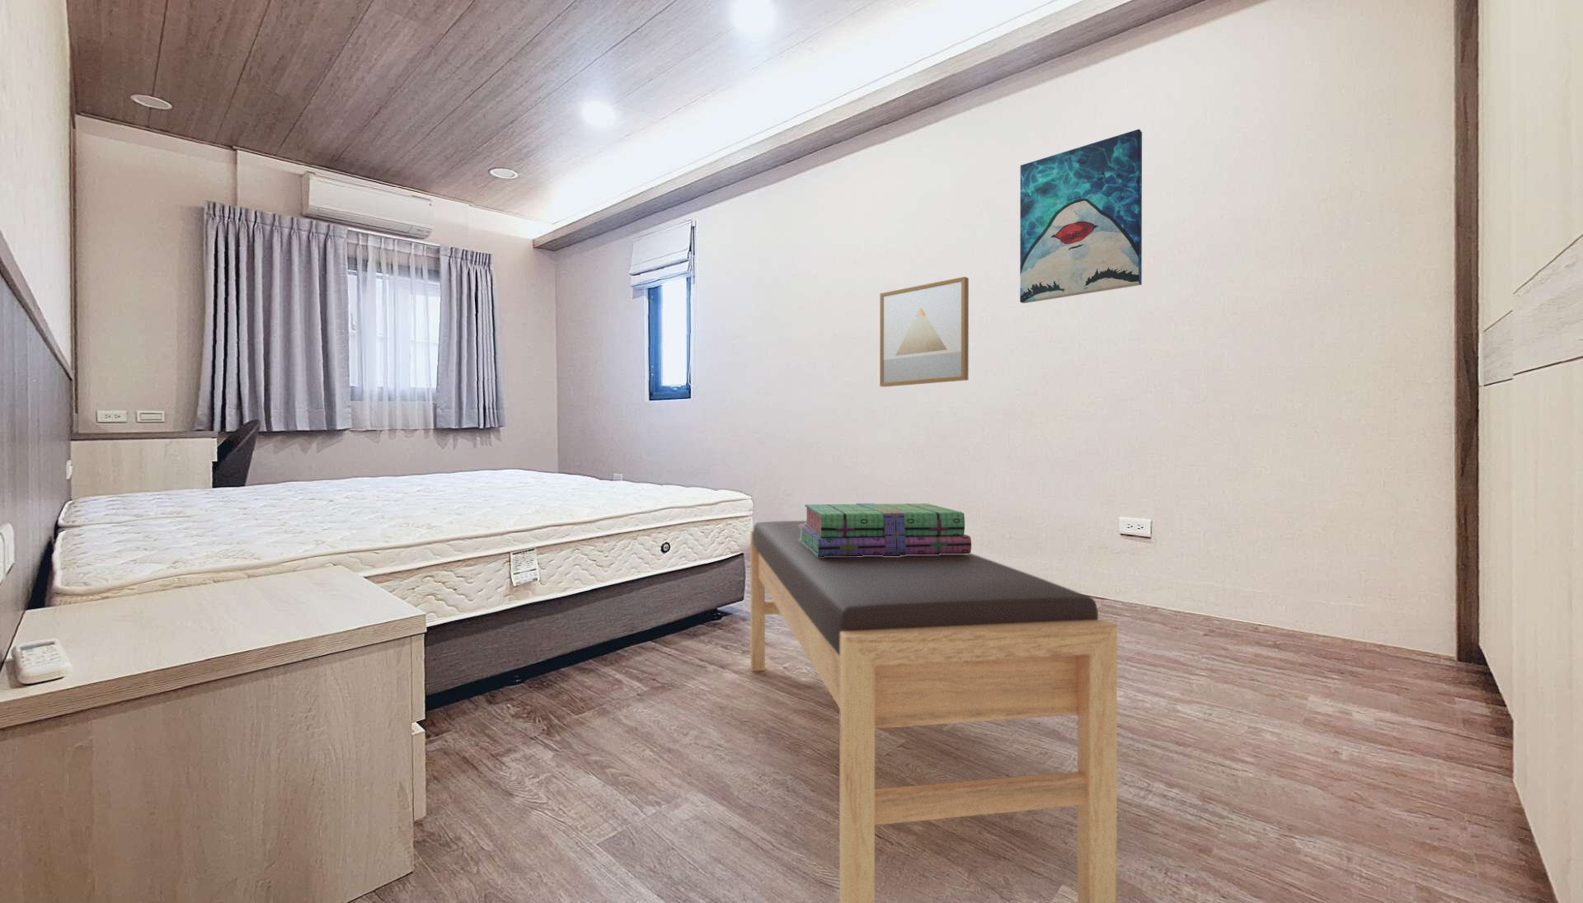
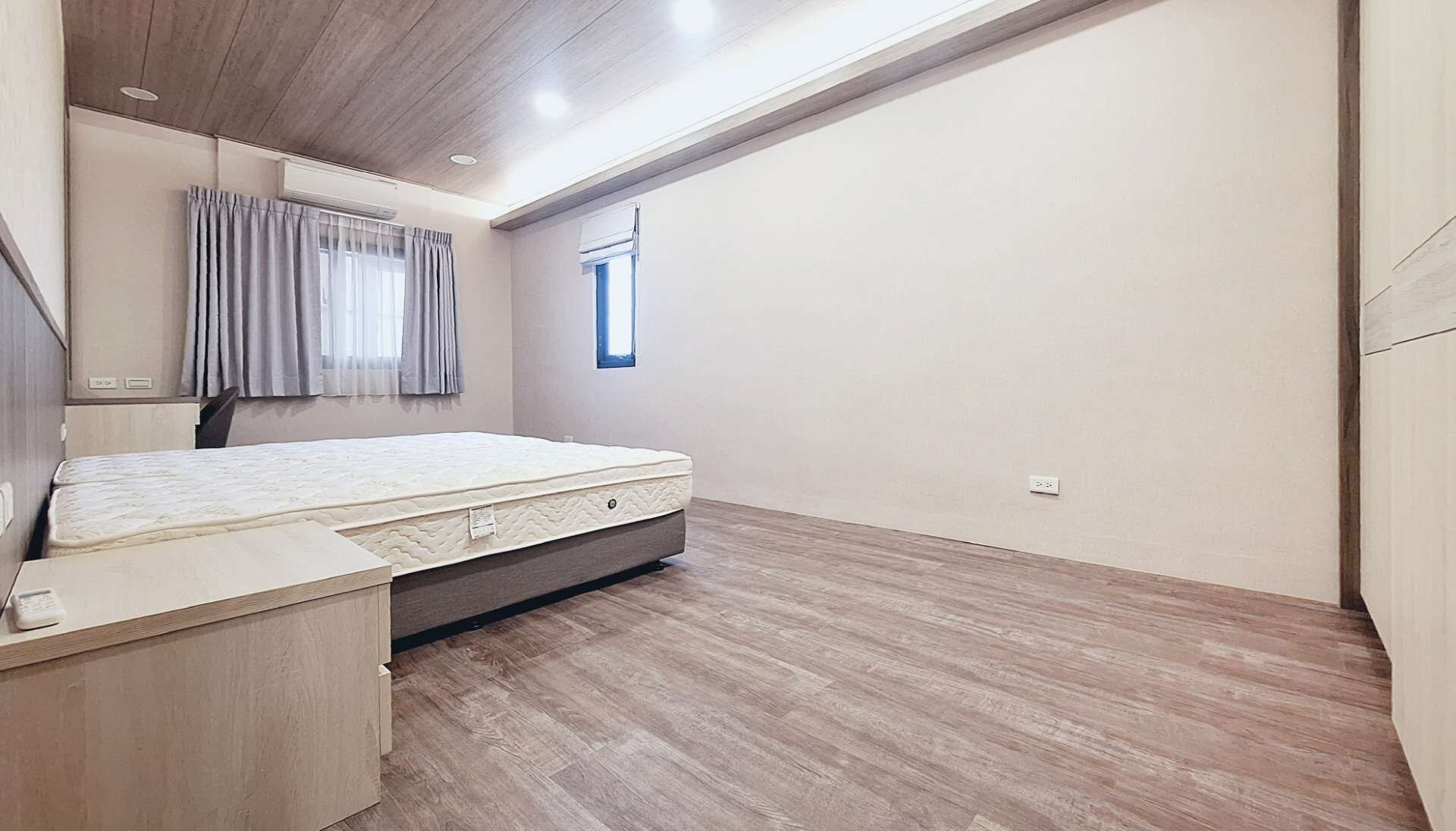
- stack of books (878, 526)
- bench (865, 649)
- wall art (922, 335)
- wall art (1076, 222)
